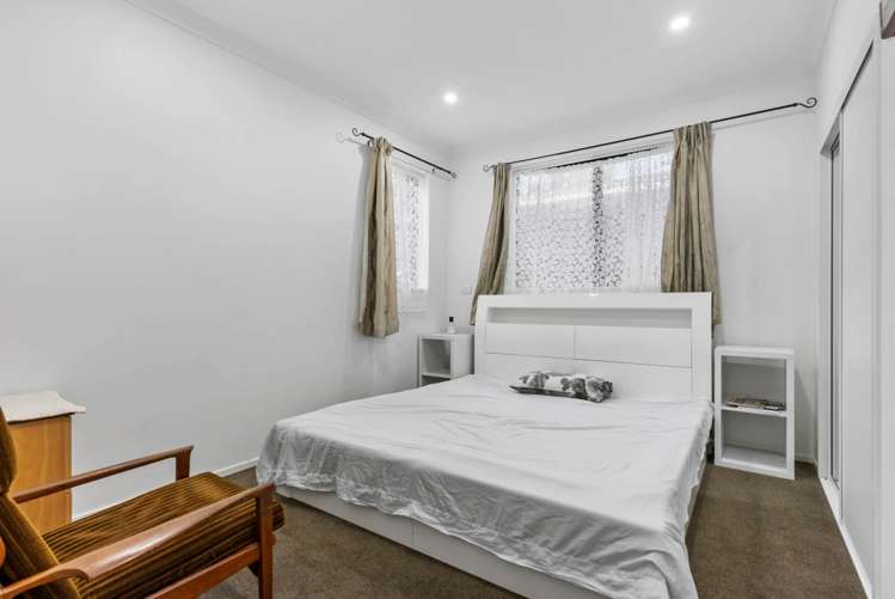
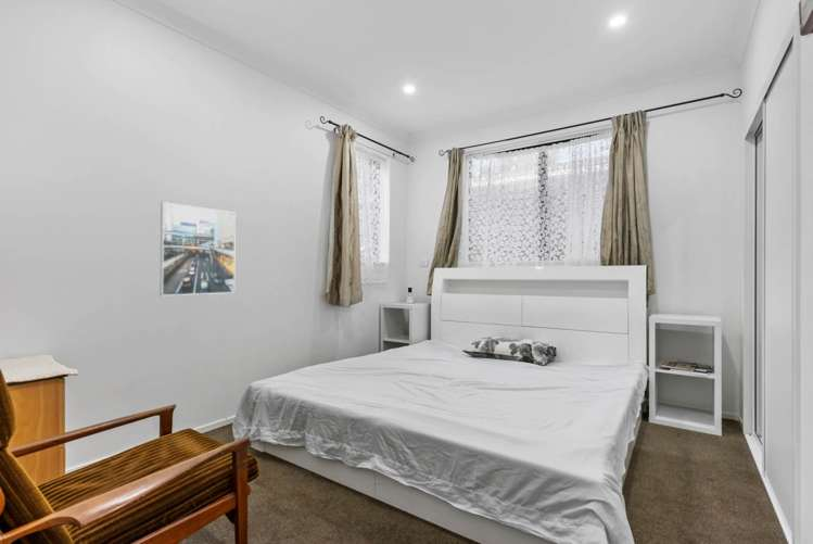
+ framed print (200, 251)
